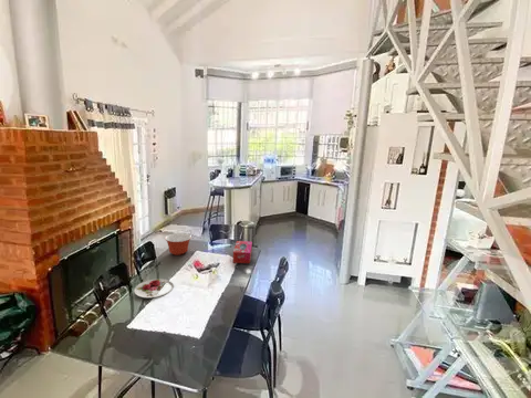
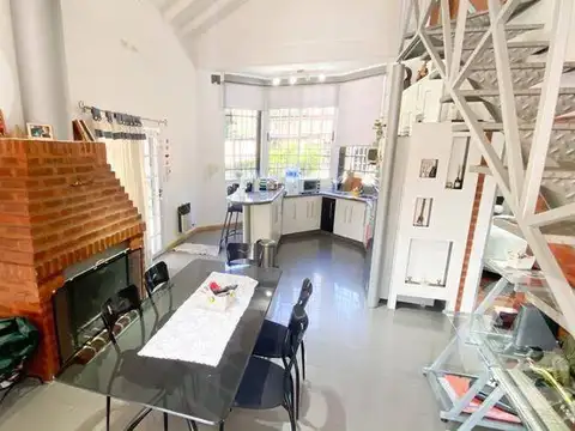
- mixing bowl (178, 244)
- tissue box (242, 251)
- plate (154, 287)
